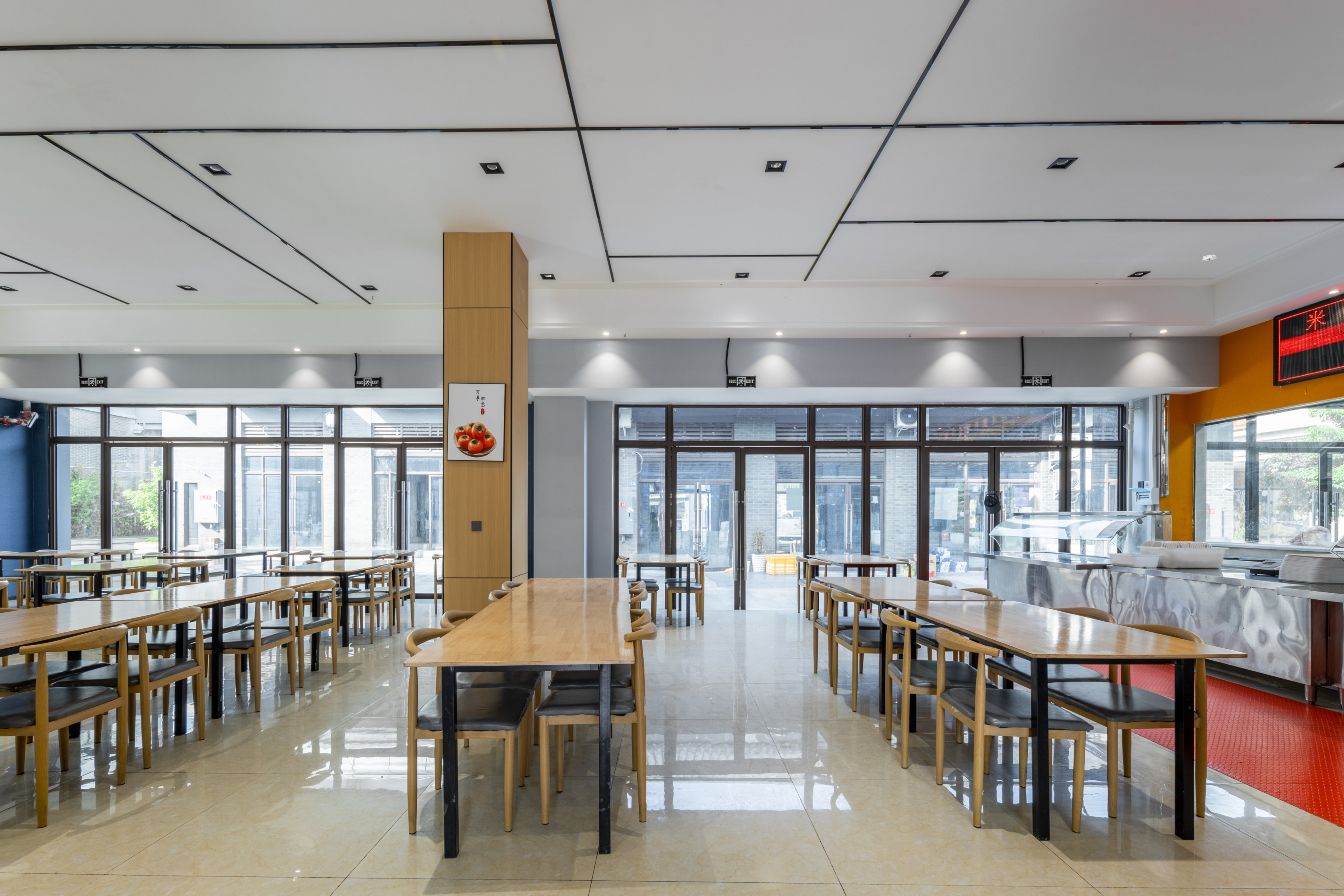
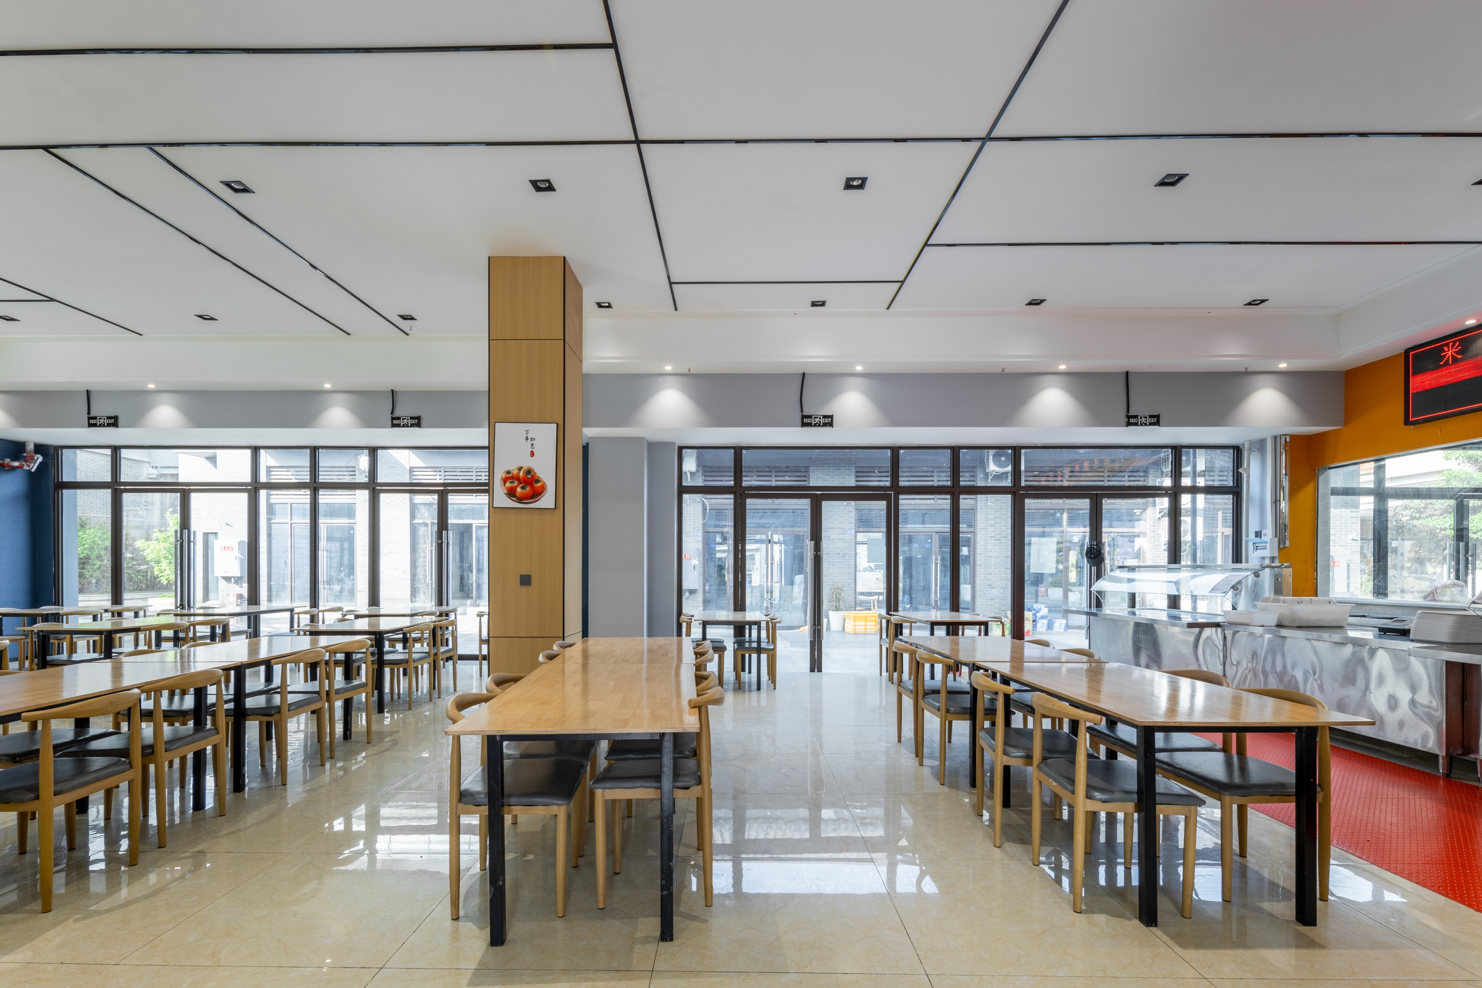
- smoke detector (1209, 258)
